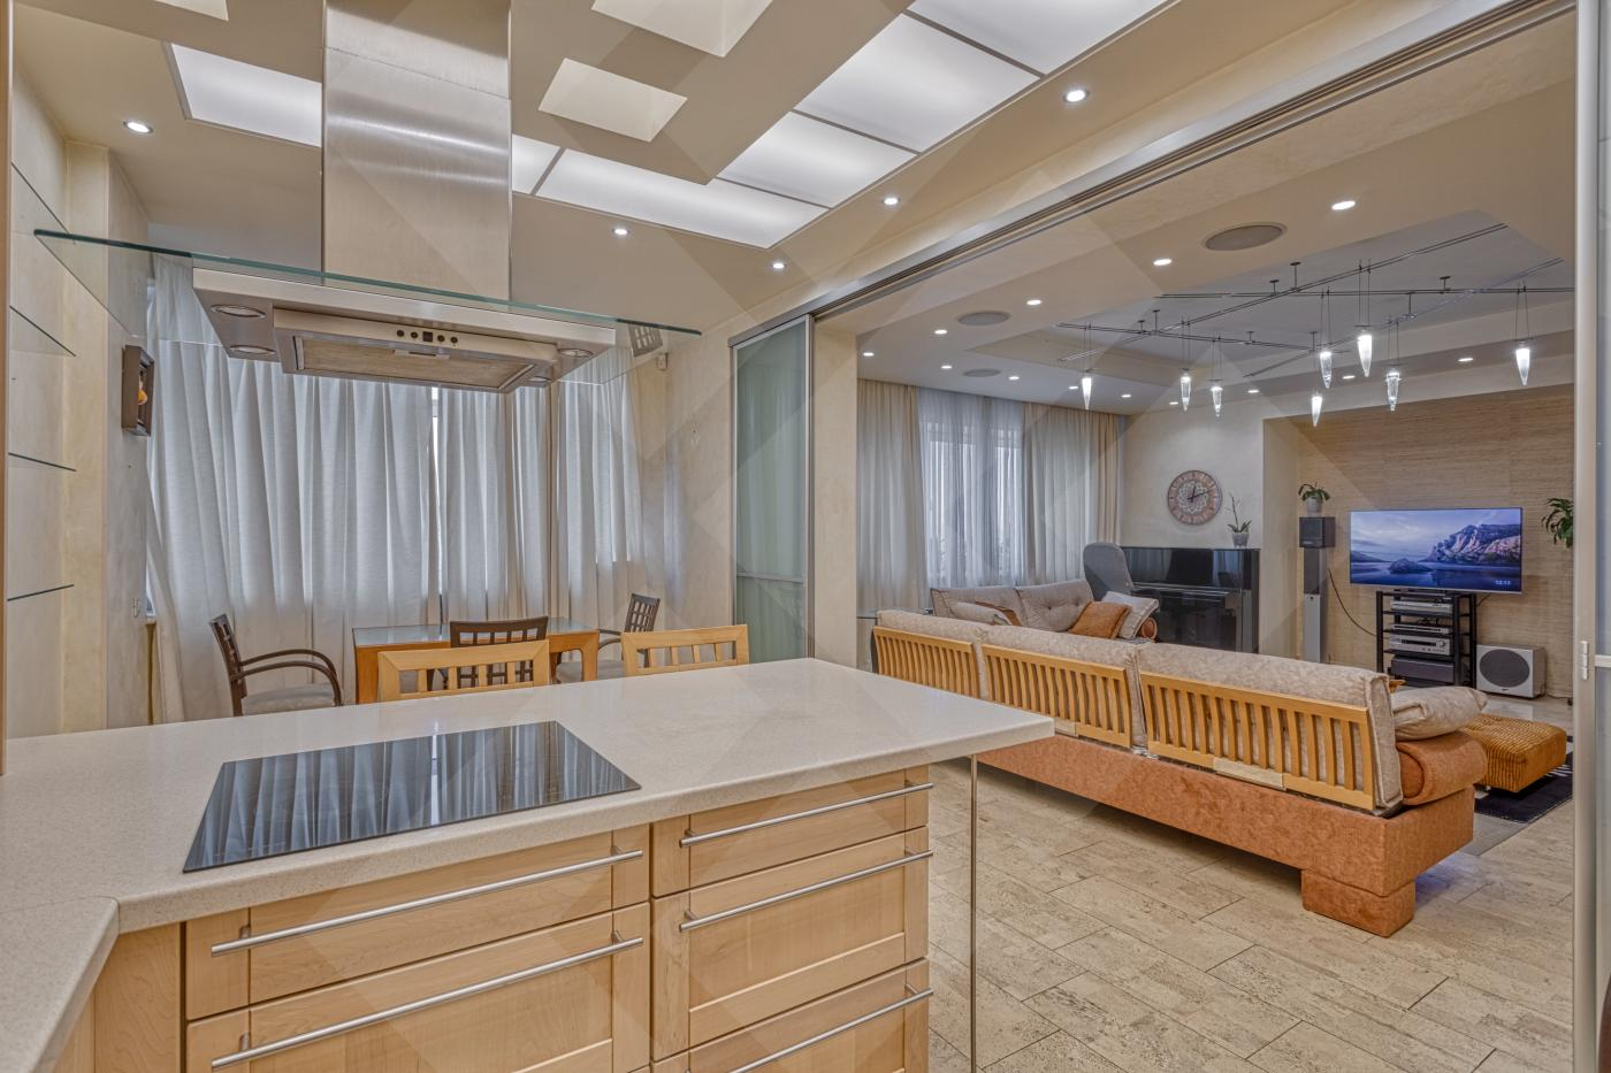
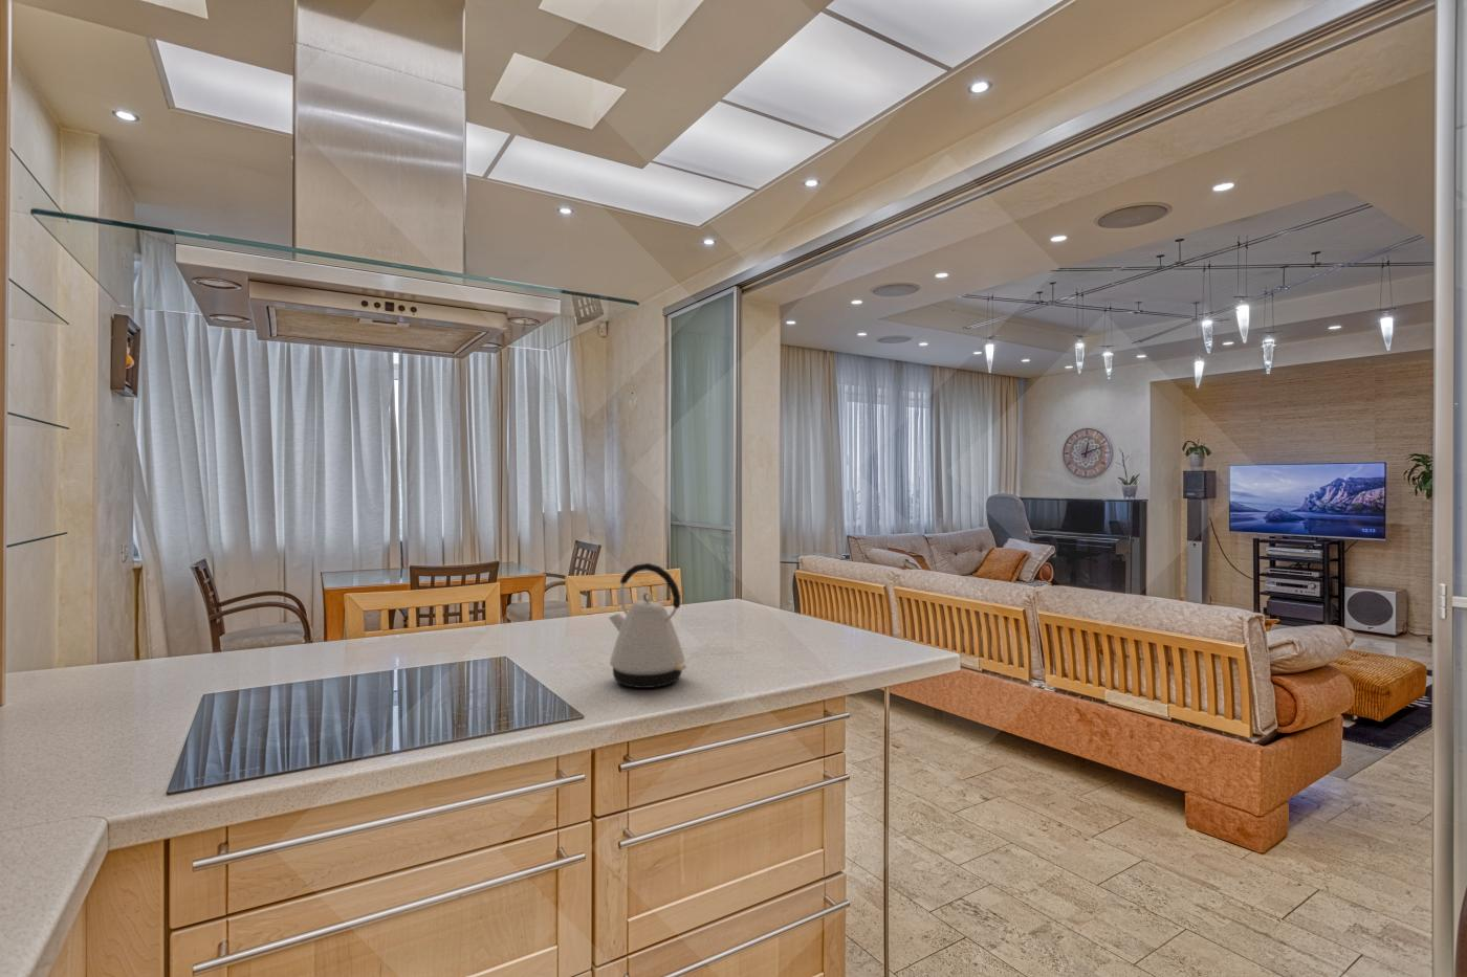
+ kettle (646, 620)
